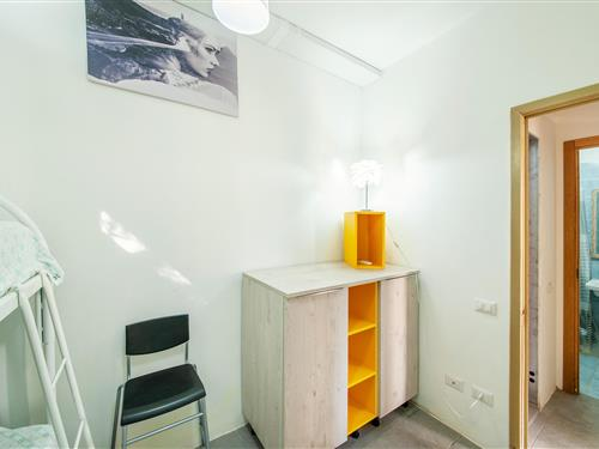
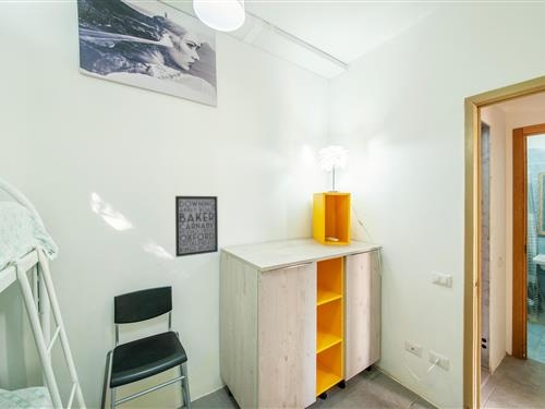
+ wall art (197, 225)
